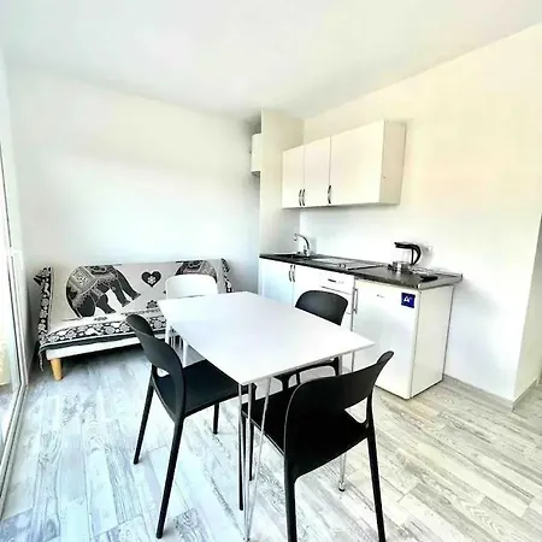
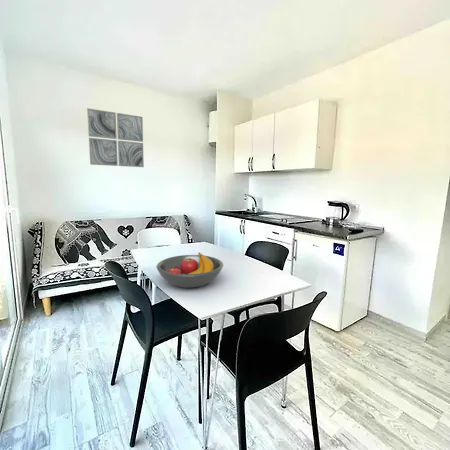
+ fruit bowl (190, 270)
+ wall art (116, 140)
